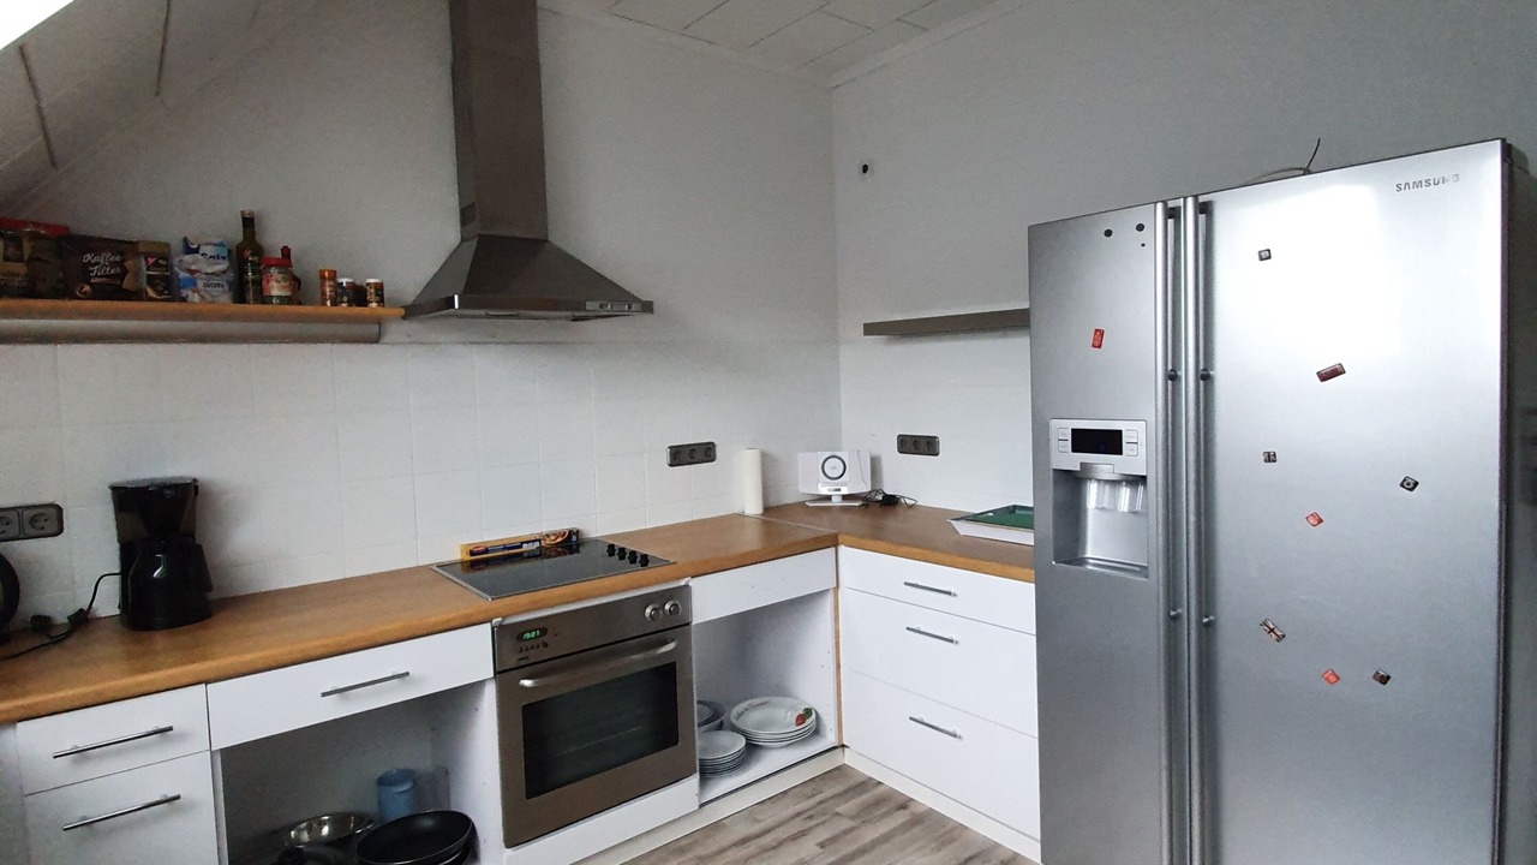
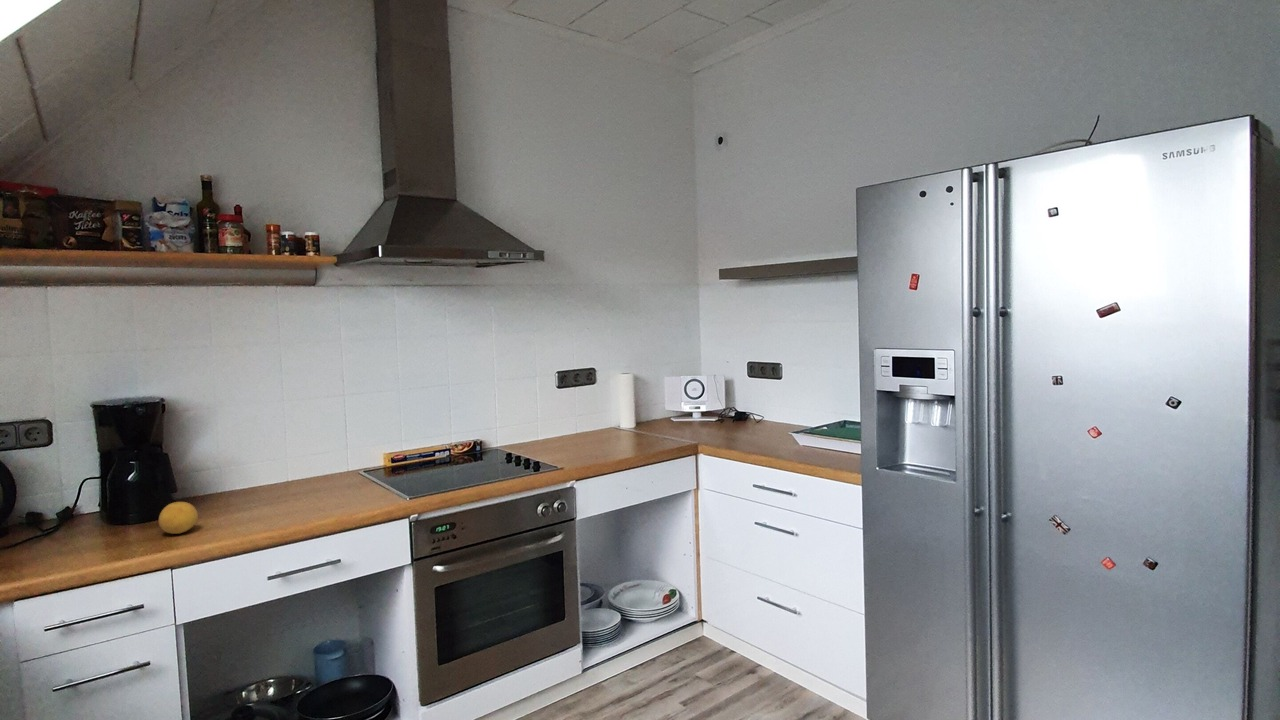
+ fruit (178, 517)
